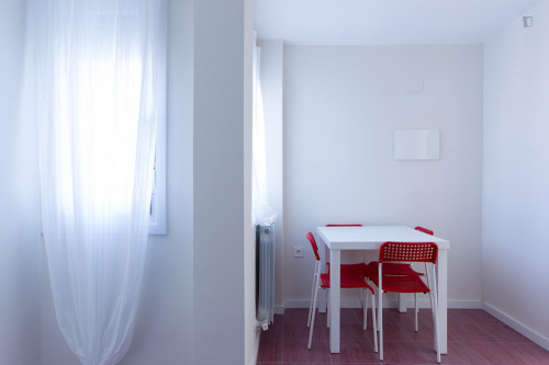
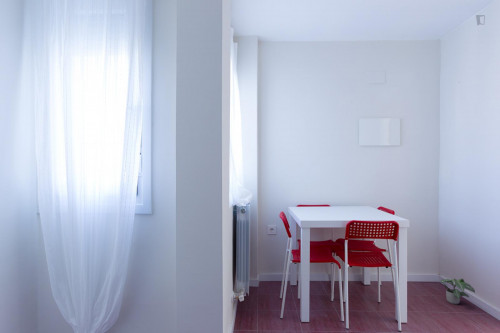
+ potted plant (456, 291)
